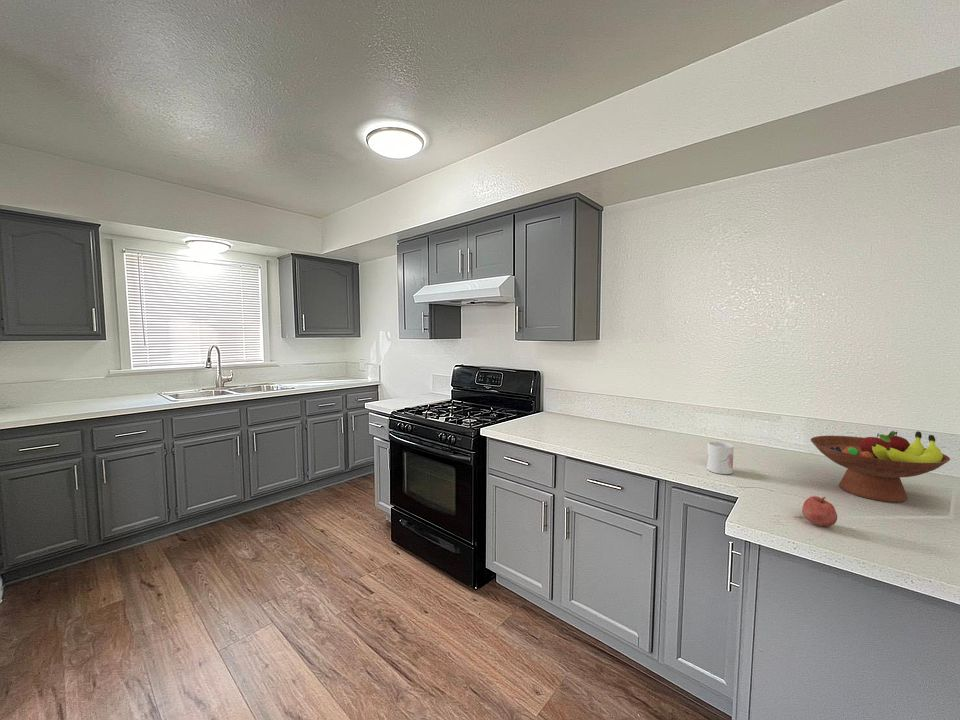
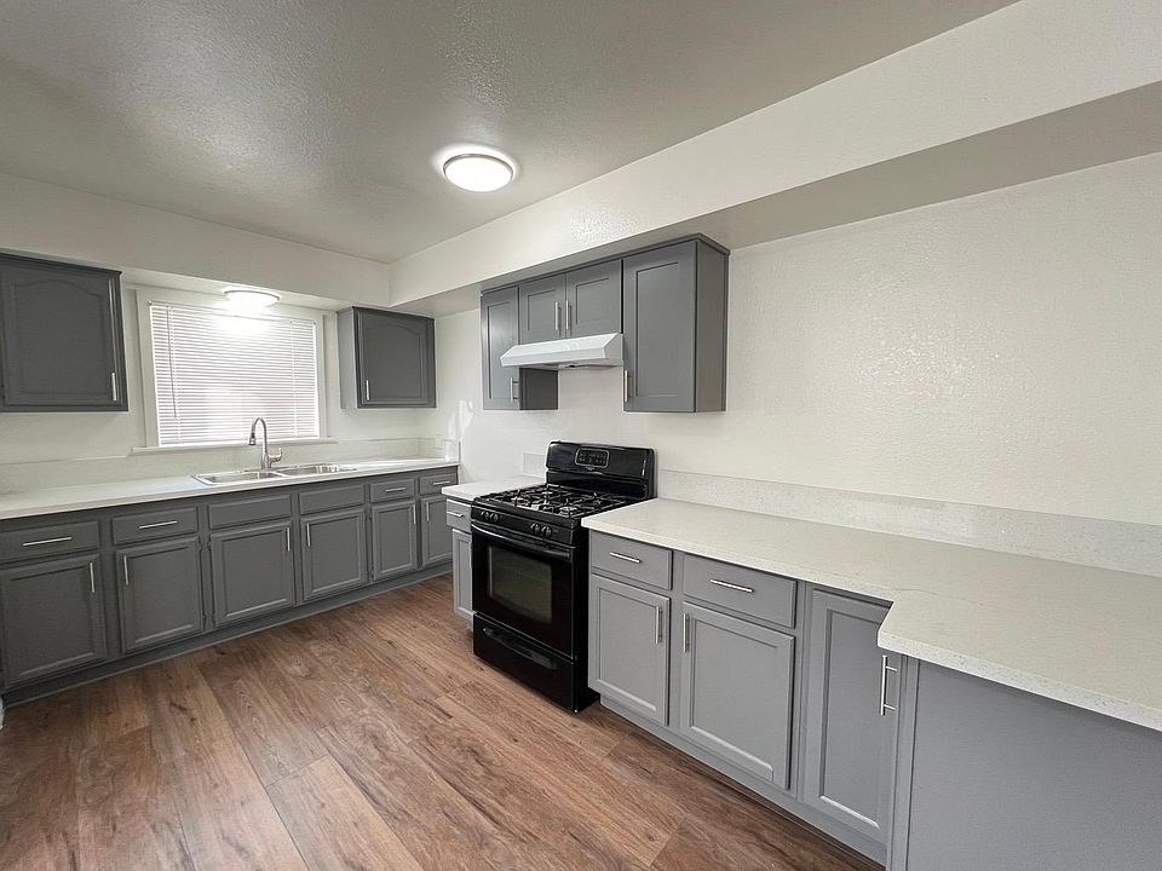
- apple (819, 510)
- mug (721, 456)
- fruit bowl (873, 461)
